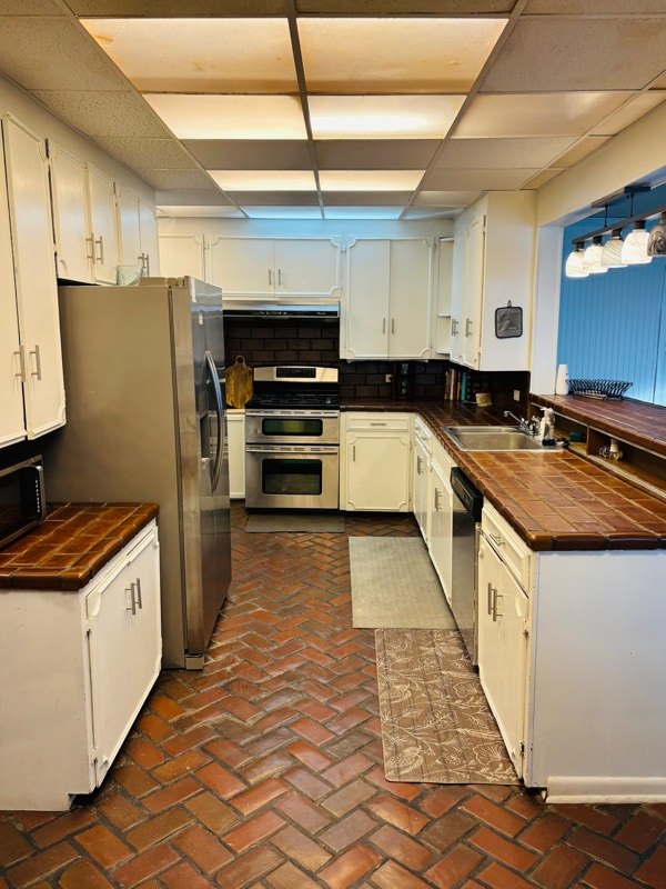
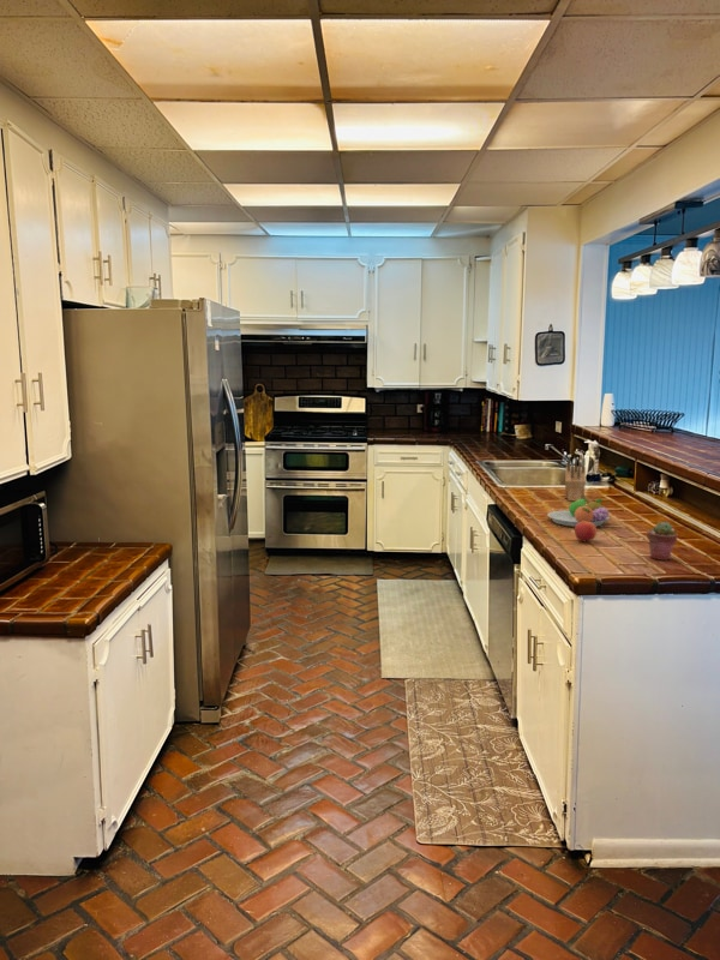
+ potted succulent (661, 539)
+ fruit bowl (580, 510)
+ knife block (575, 476)
+ pomegranate (584, 530)
